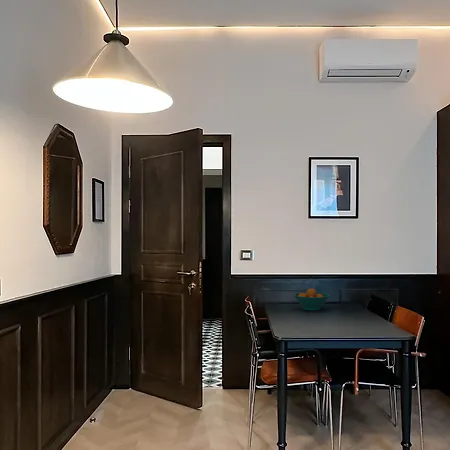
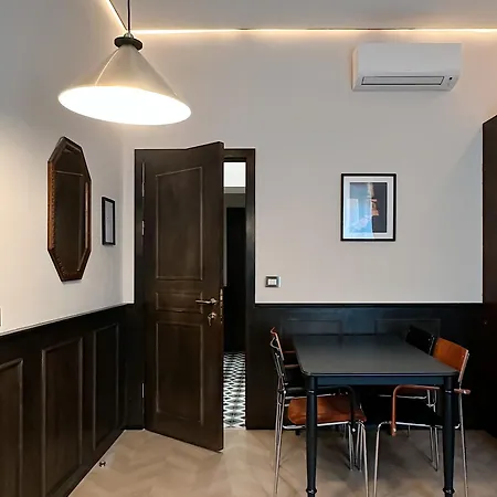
- fruit bowl (311, 298)
